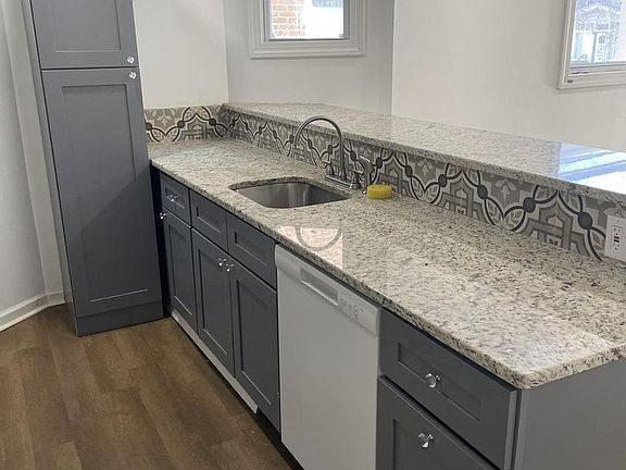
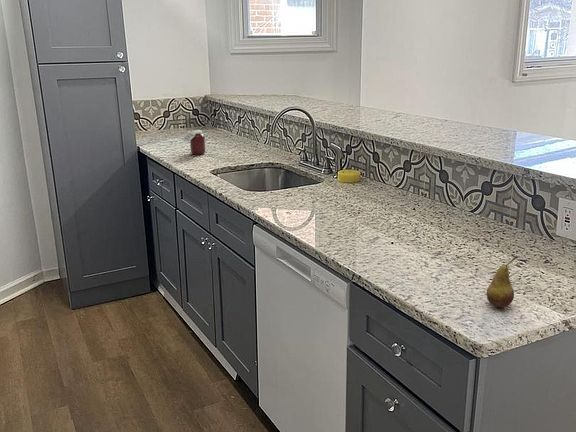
+ fruit (501, 280)
+ jar (194, 142)
